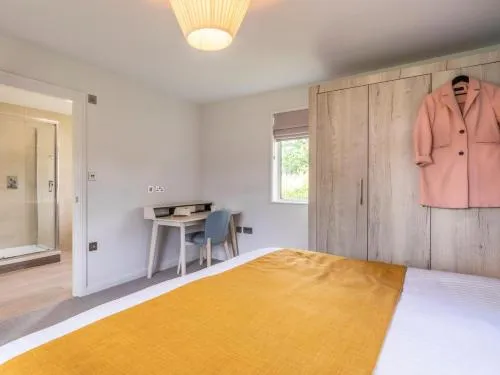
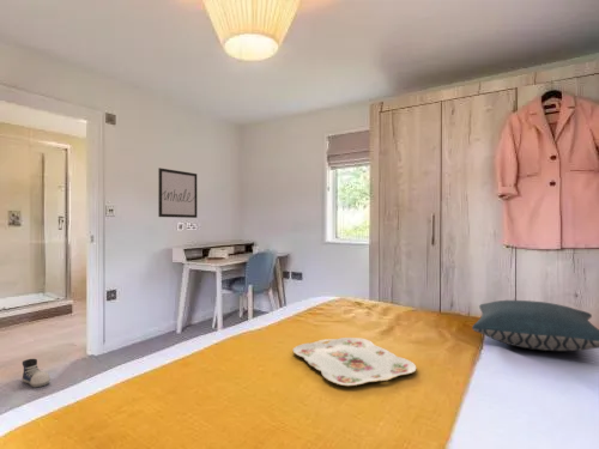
+ serving tray (350, 358)
+ wall art (179, 194)
+ pillow (534, 322)
+ shoe (35, 371)
